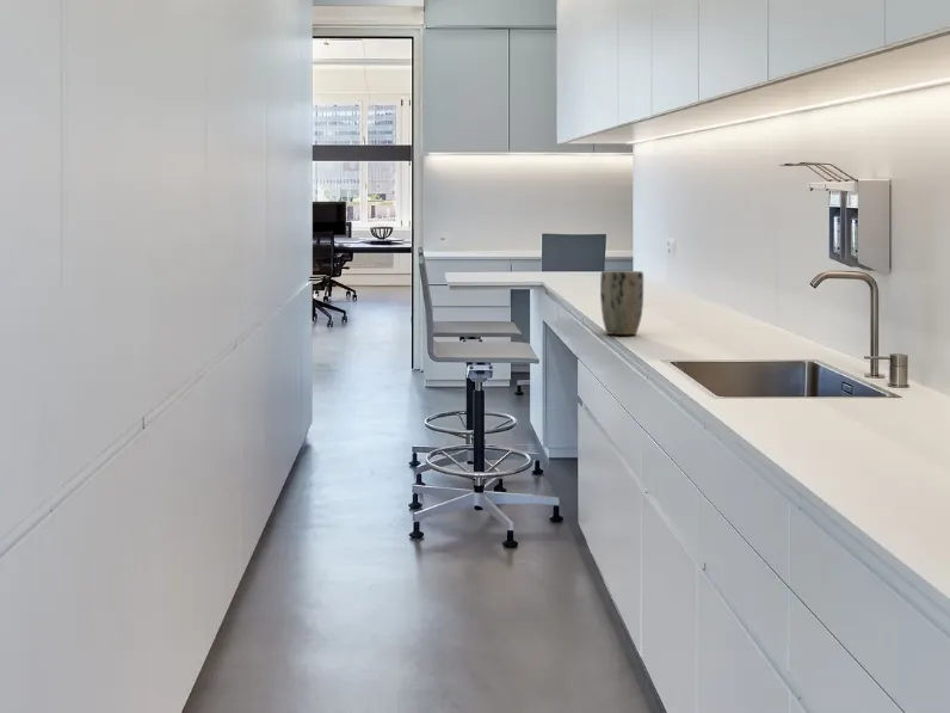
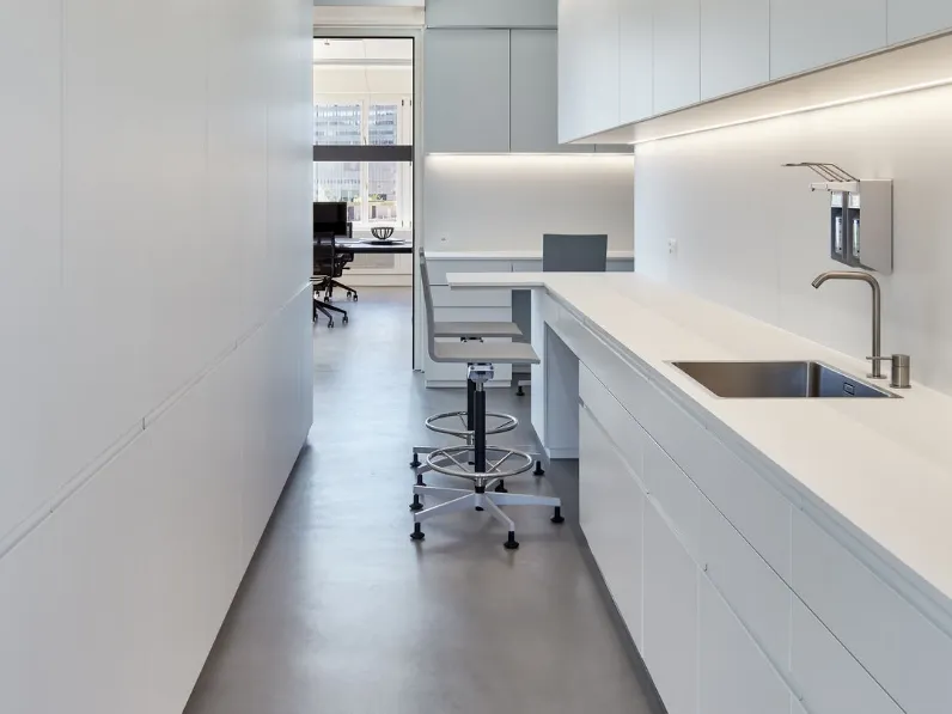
- plant pot (621, 302)
